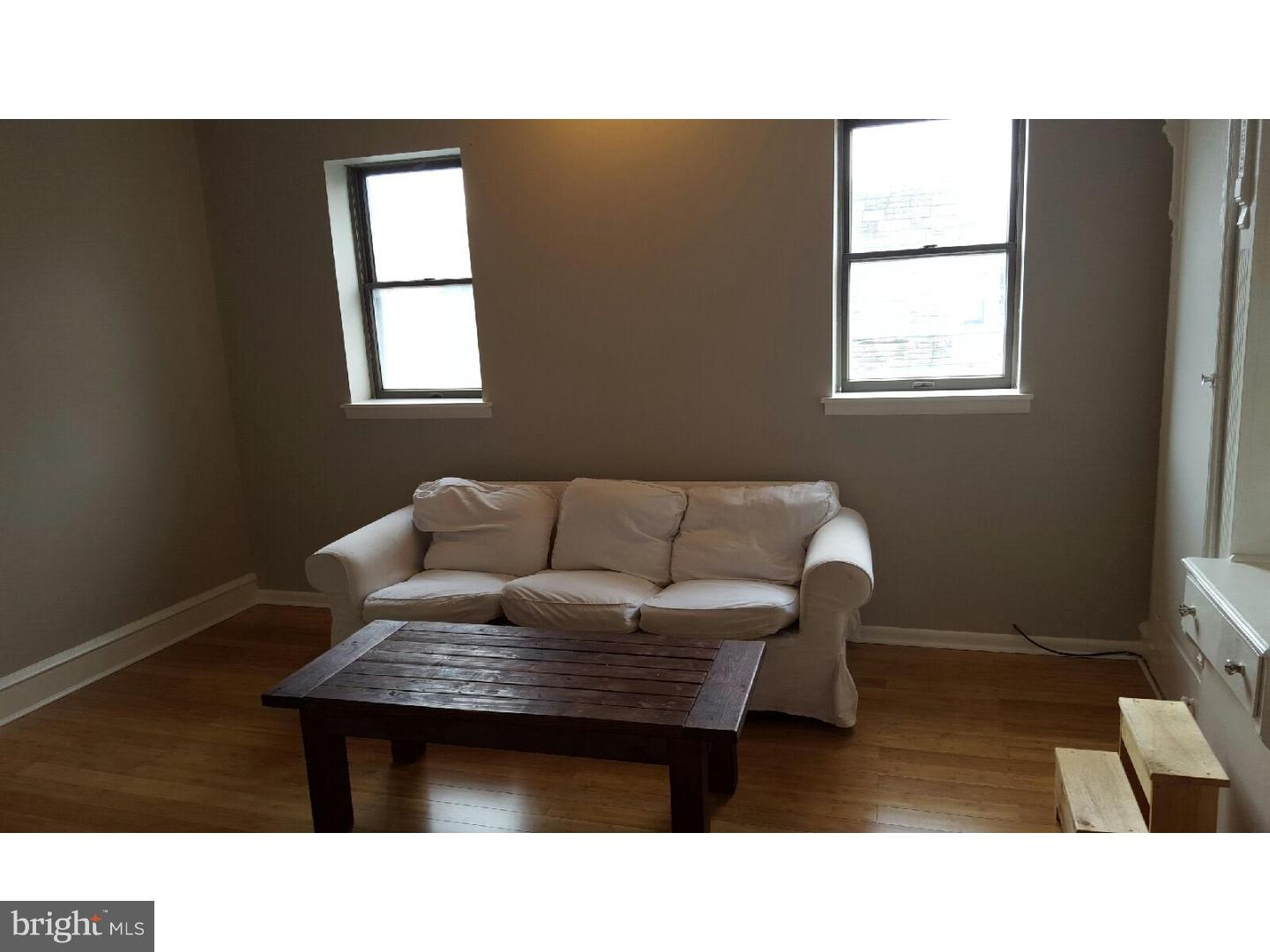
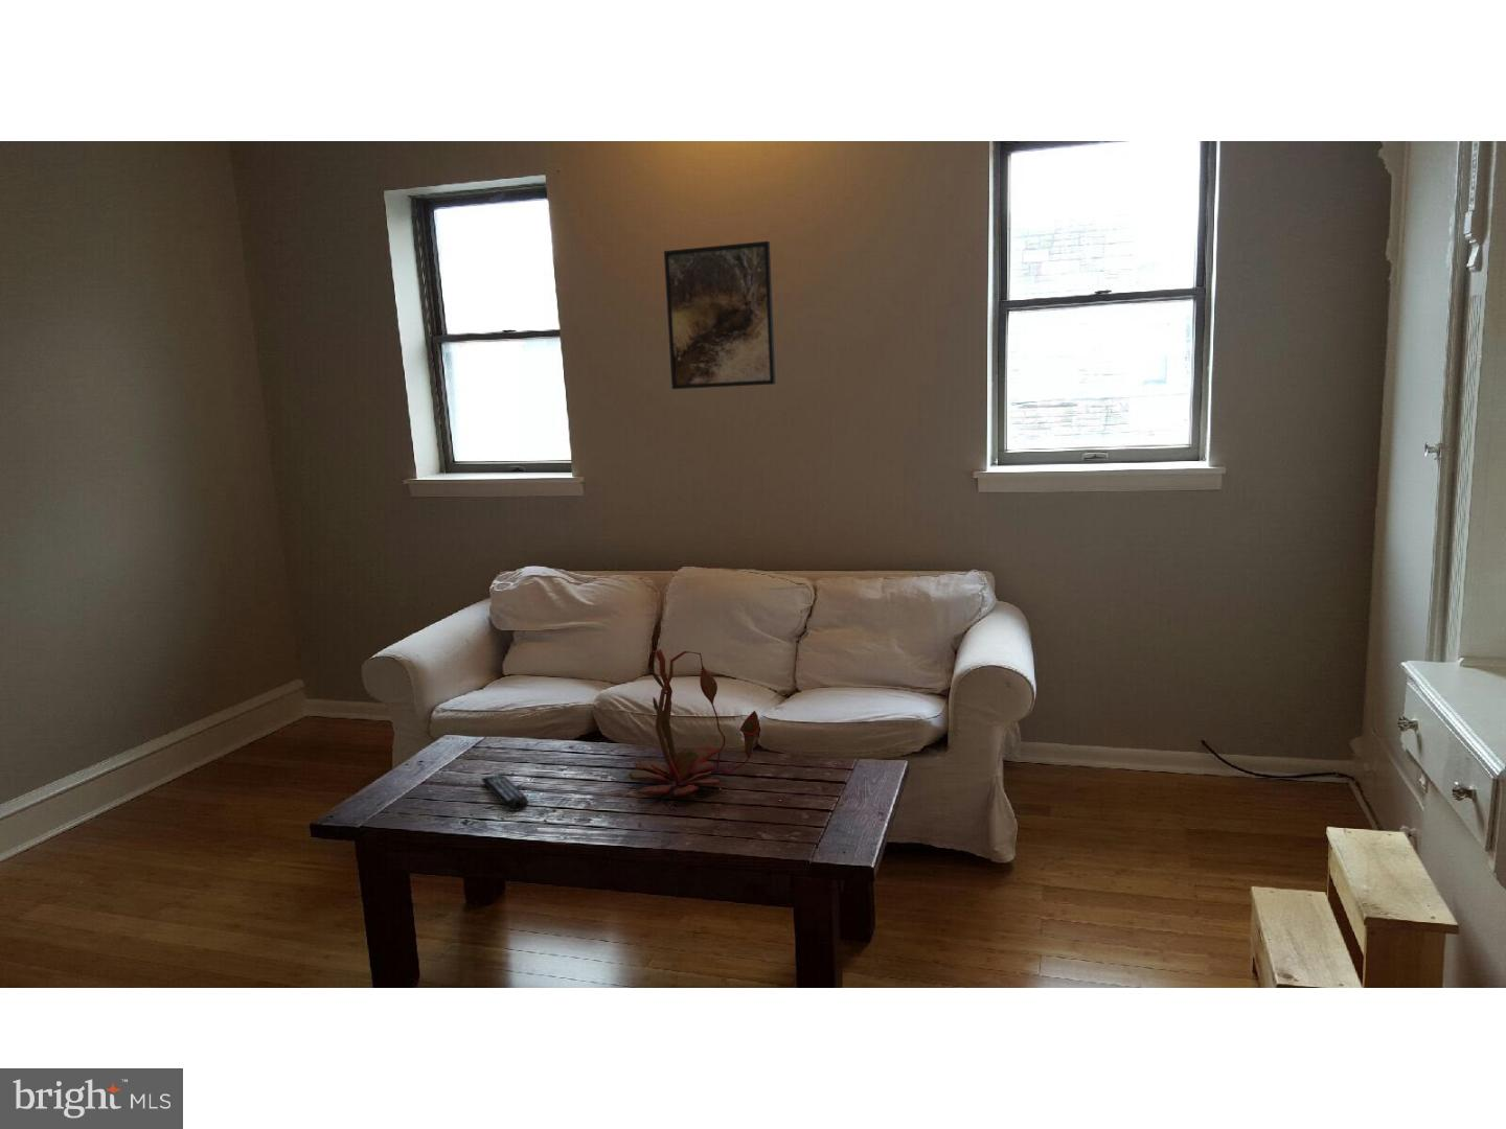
+ plant (670, 710)
+ remote control (504, 790)
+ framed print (719, 317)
